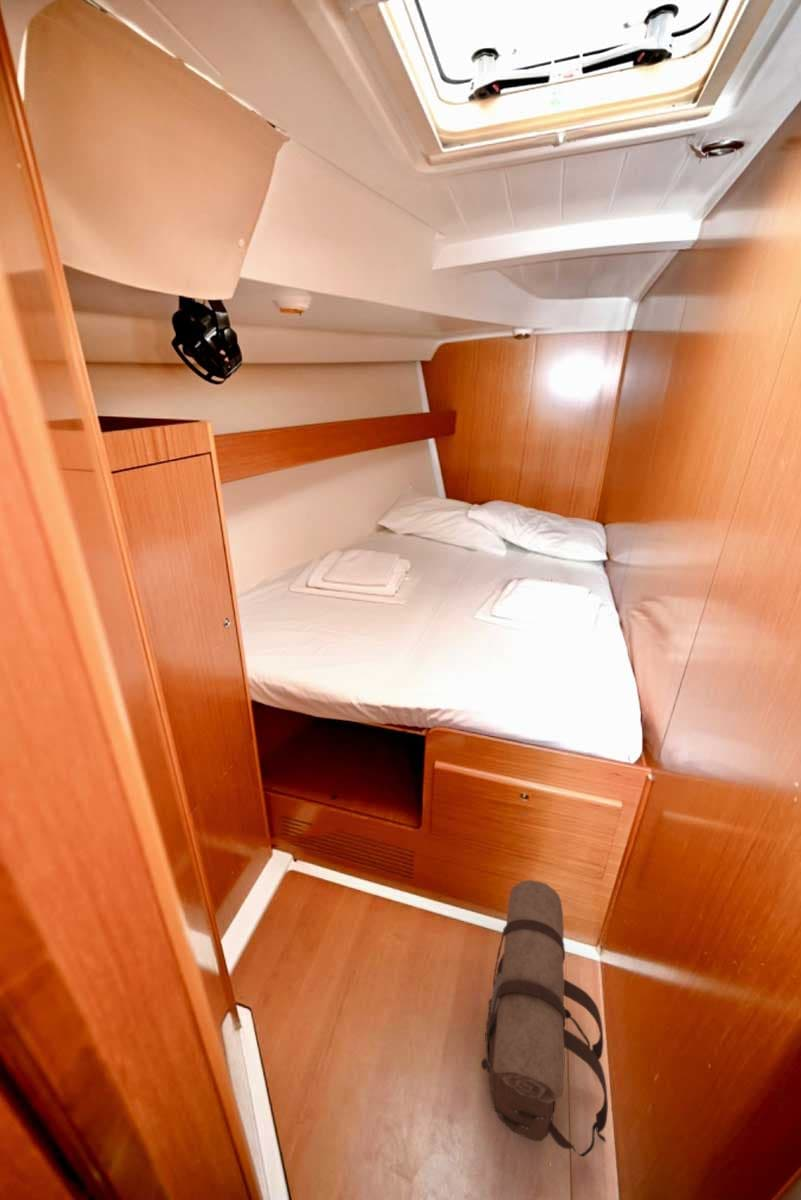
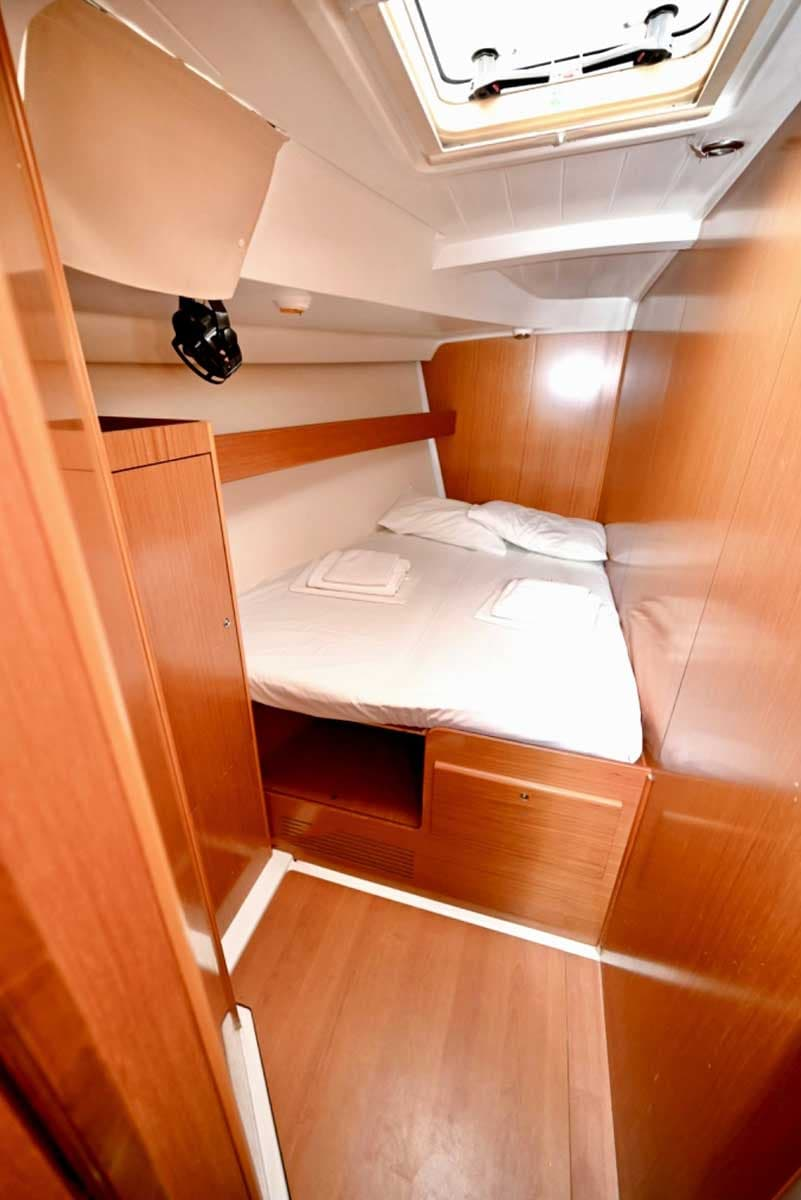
- backpack (553, 1026)
